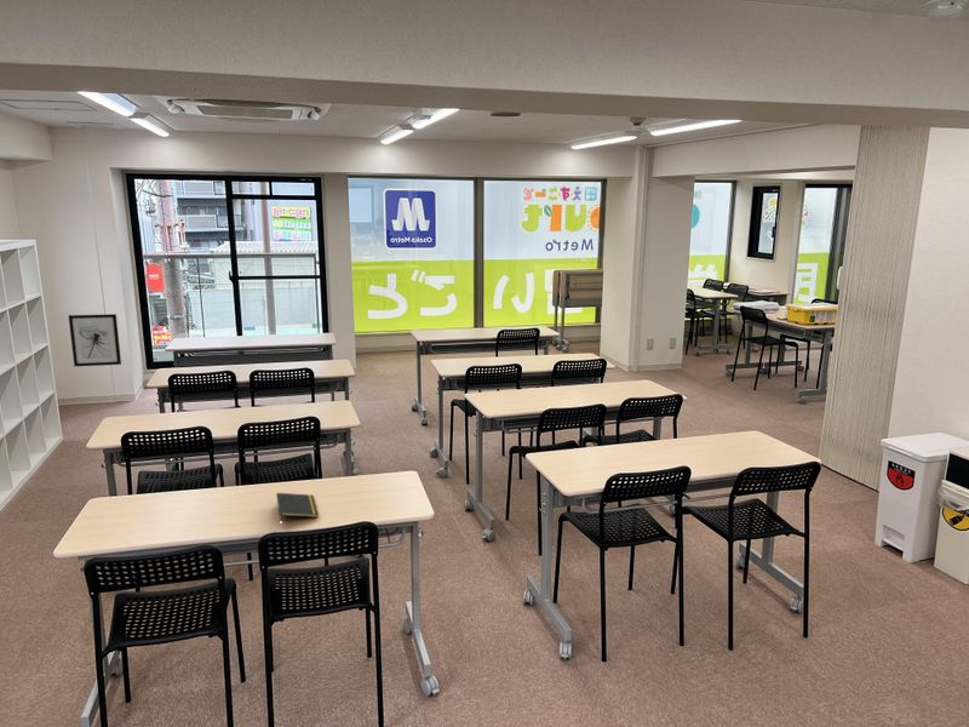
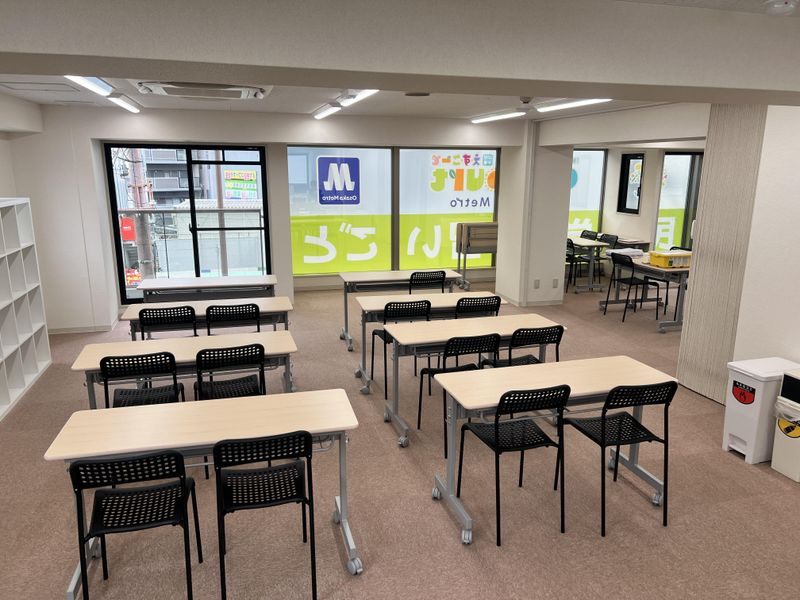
- notepad (297, 504)
- wall art (94, 339)
